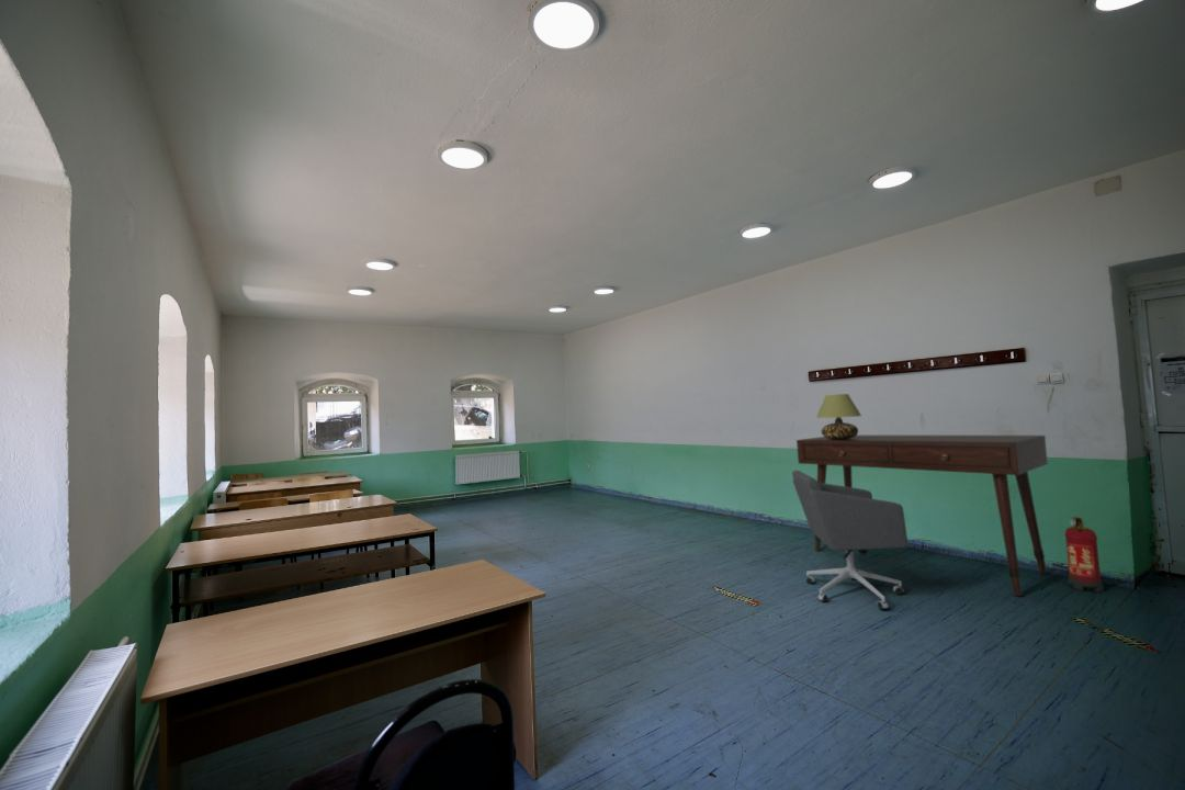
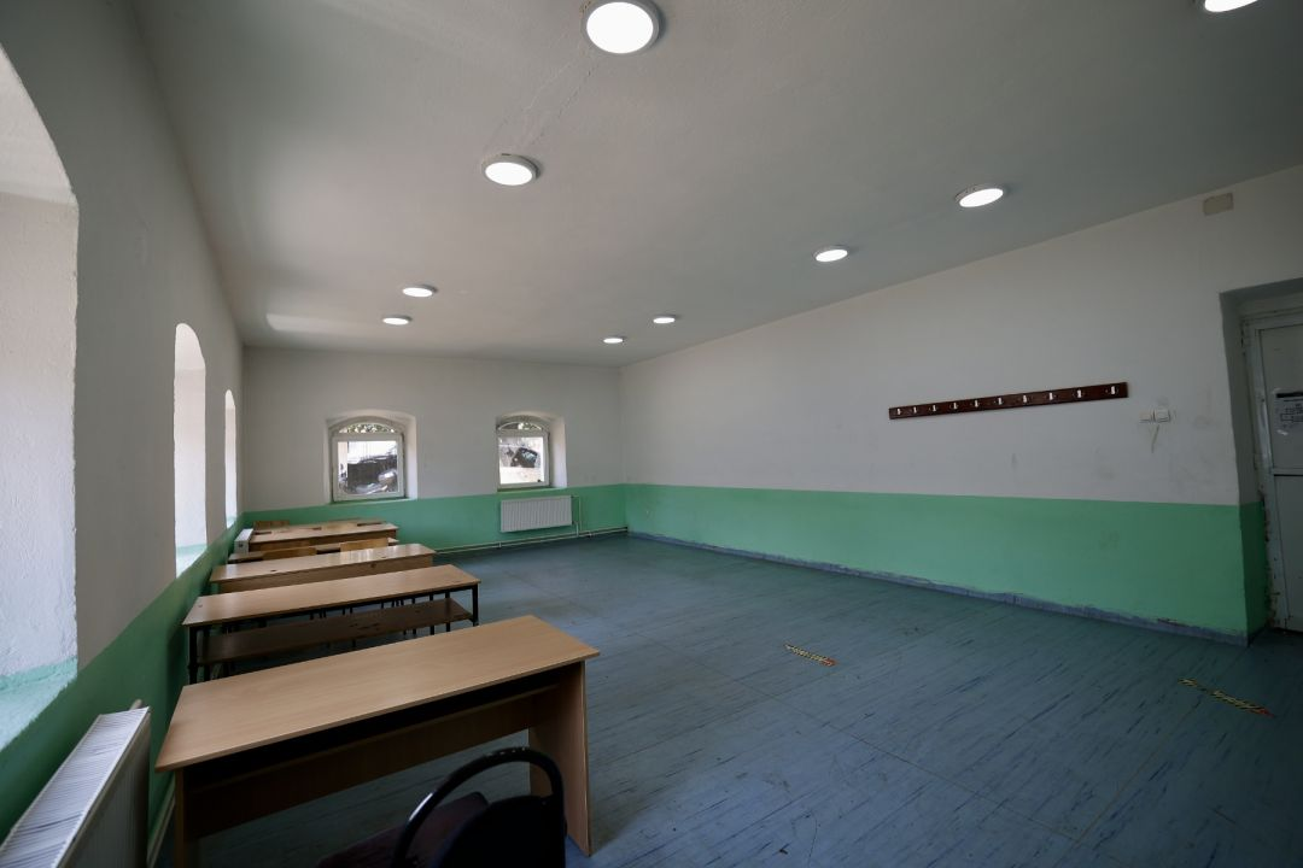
- office chair (846, 532)
- fire extinguisher (1082, 551)
- desk (912, 469)
- table lamp (838, 416)
